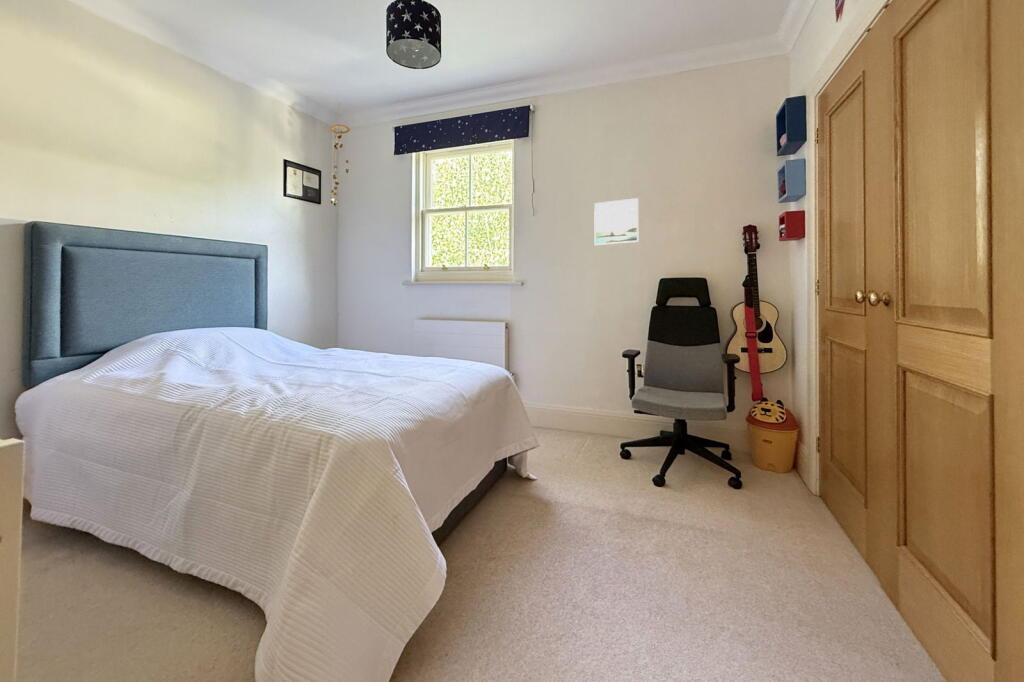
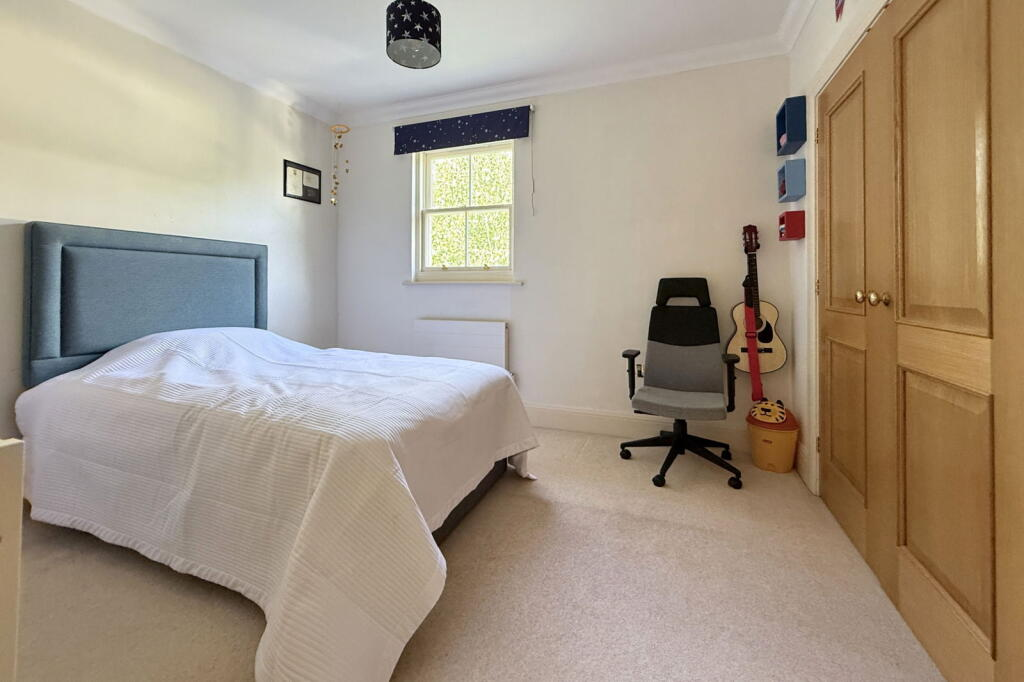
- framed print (616, 222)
